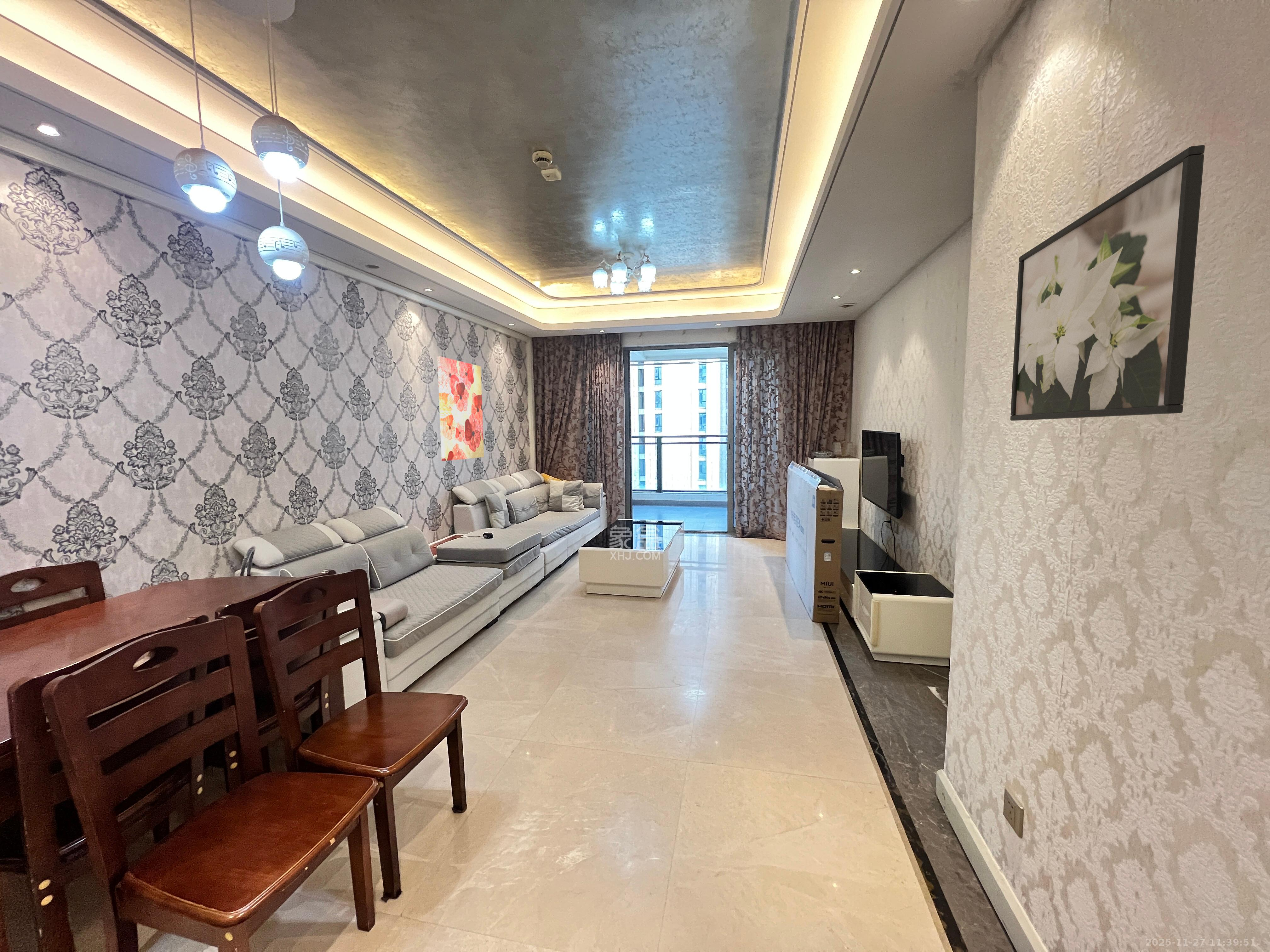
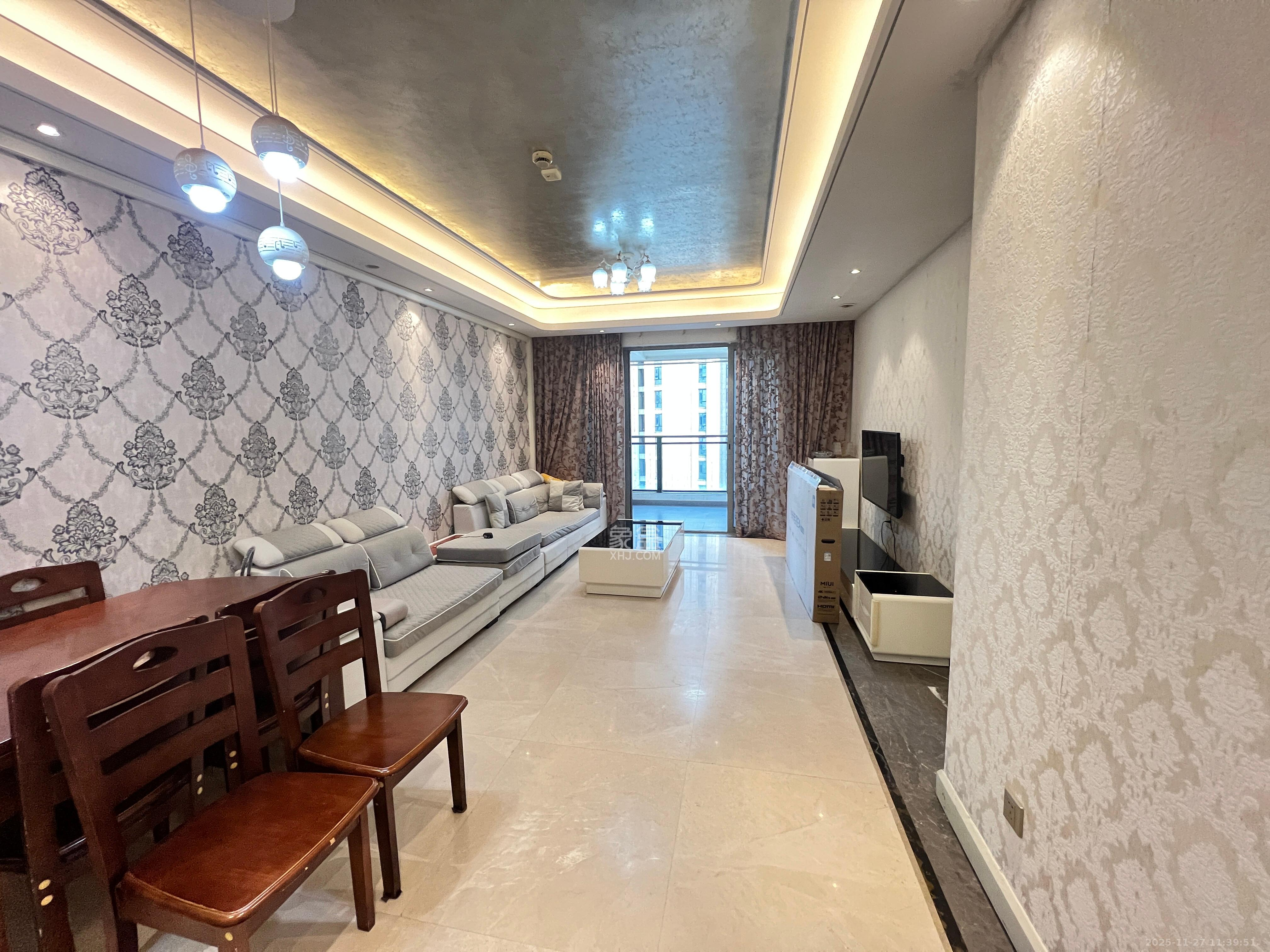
- wall art (462, 411)
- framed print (1083, 318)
